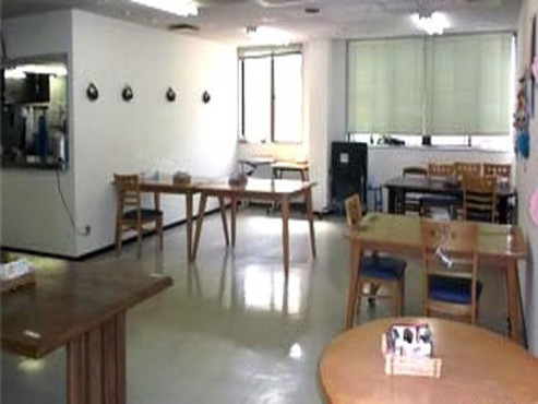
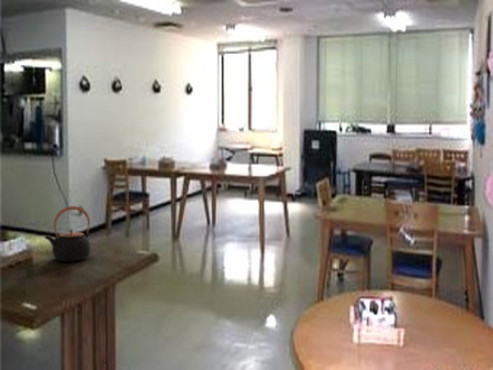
+ teapot (67, 233)
